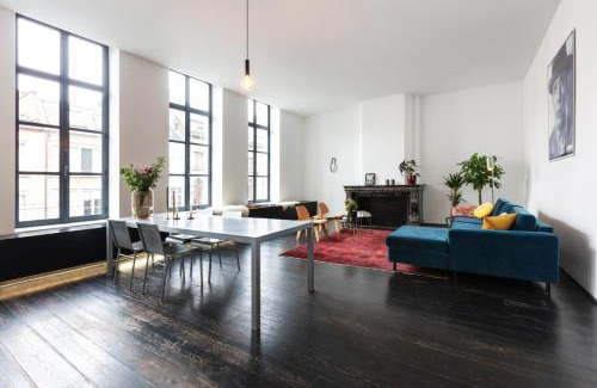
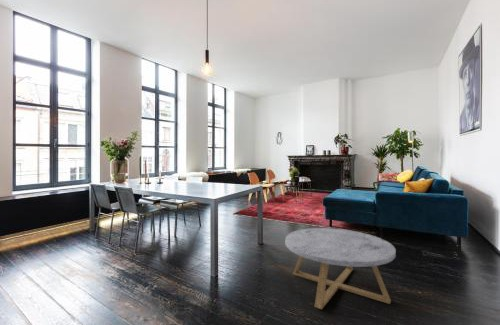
+ coffee table (336, 263)
